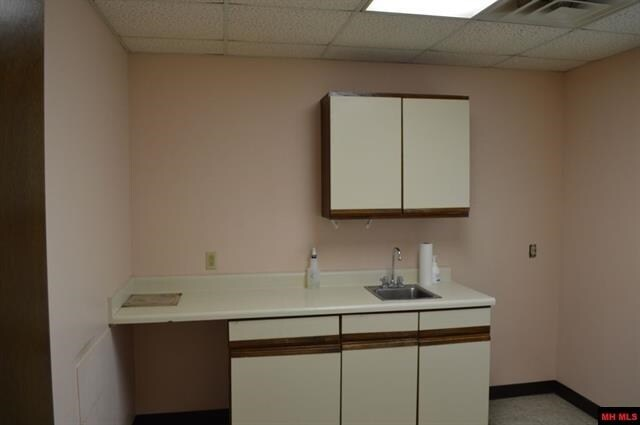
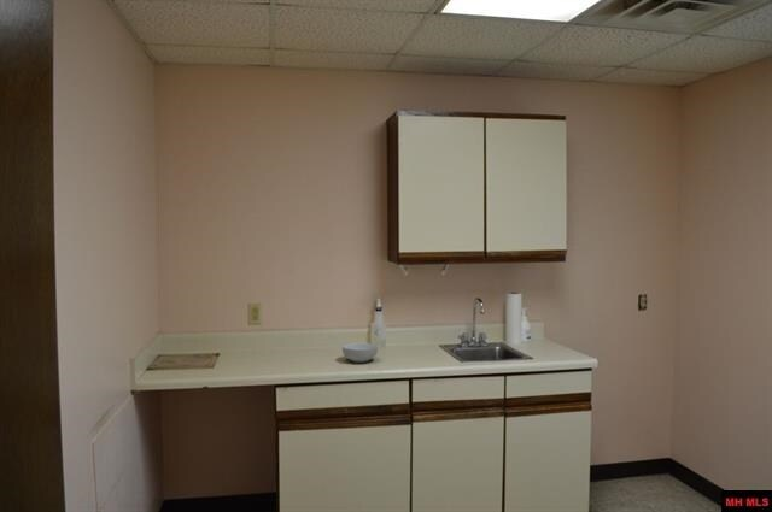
+ cereal bowl (359, 353)
